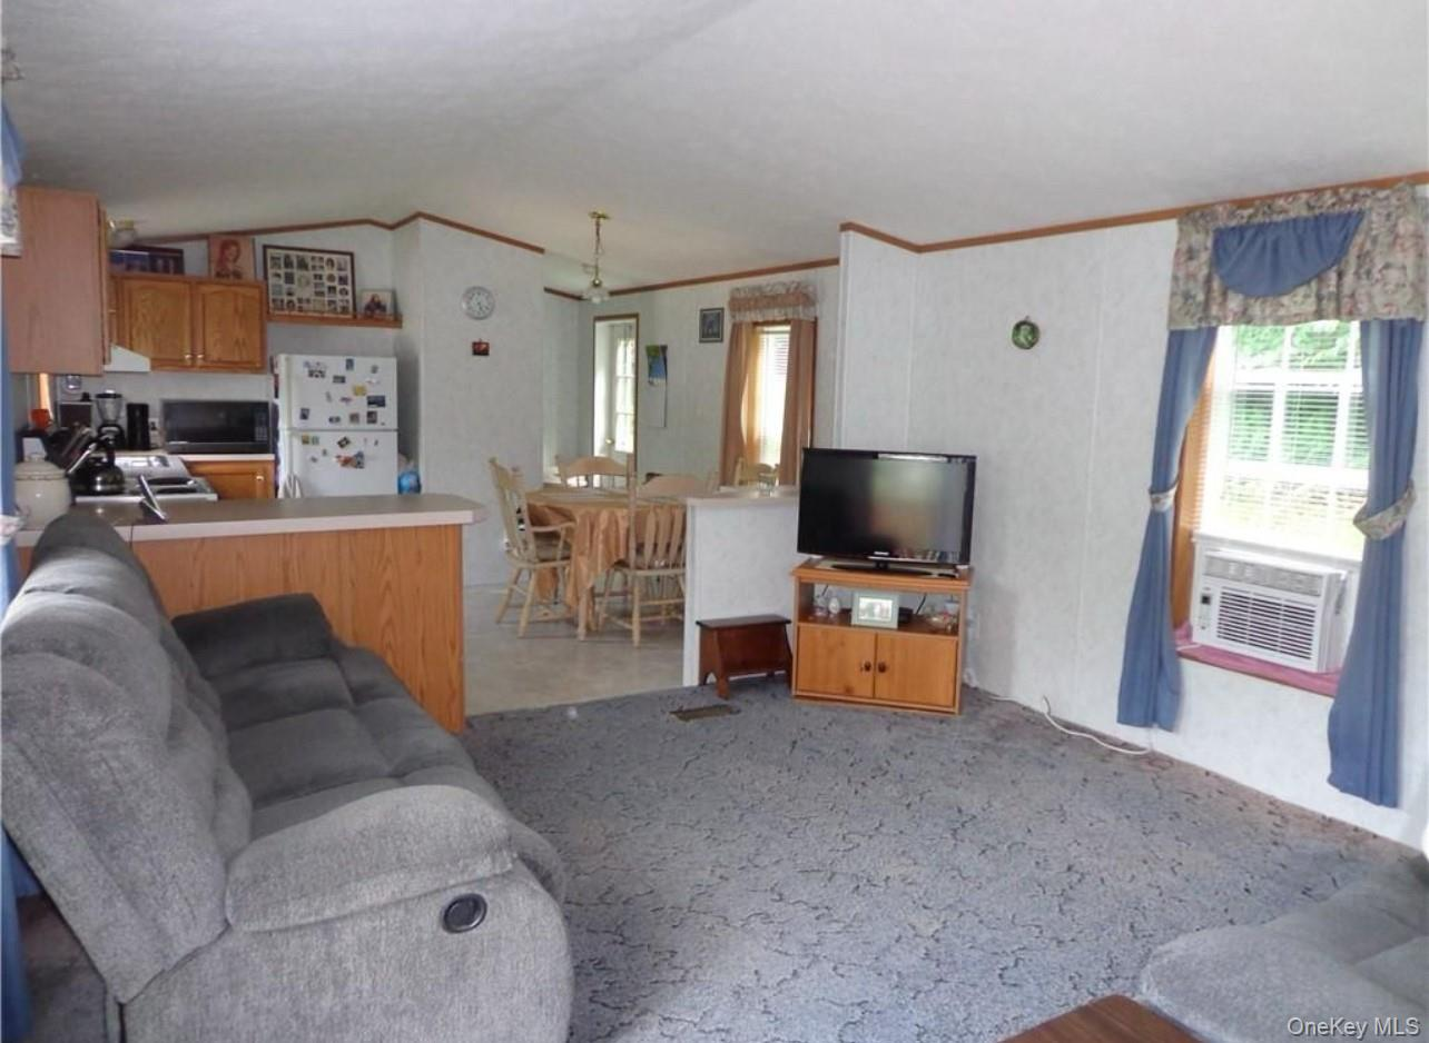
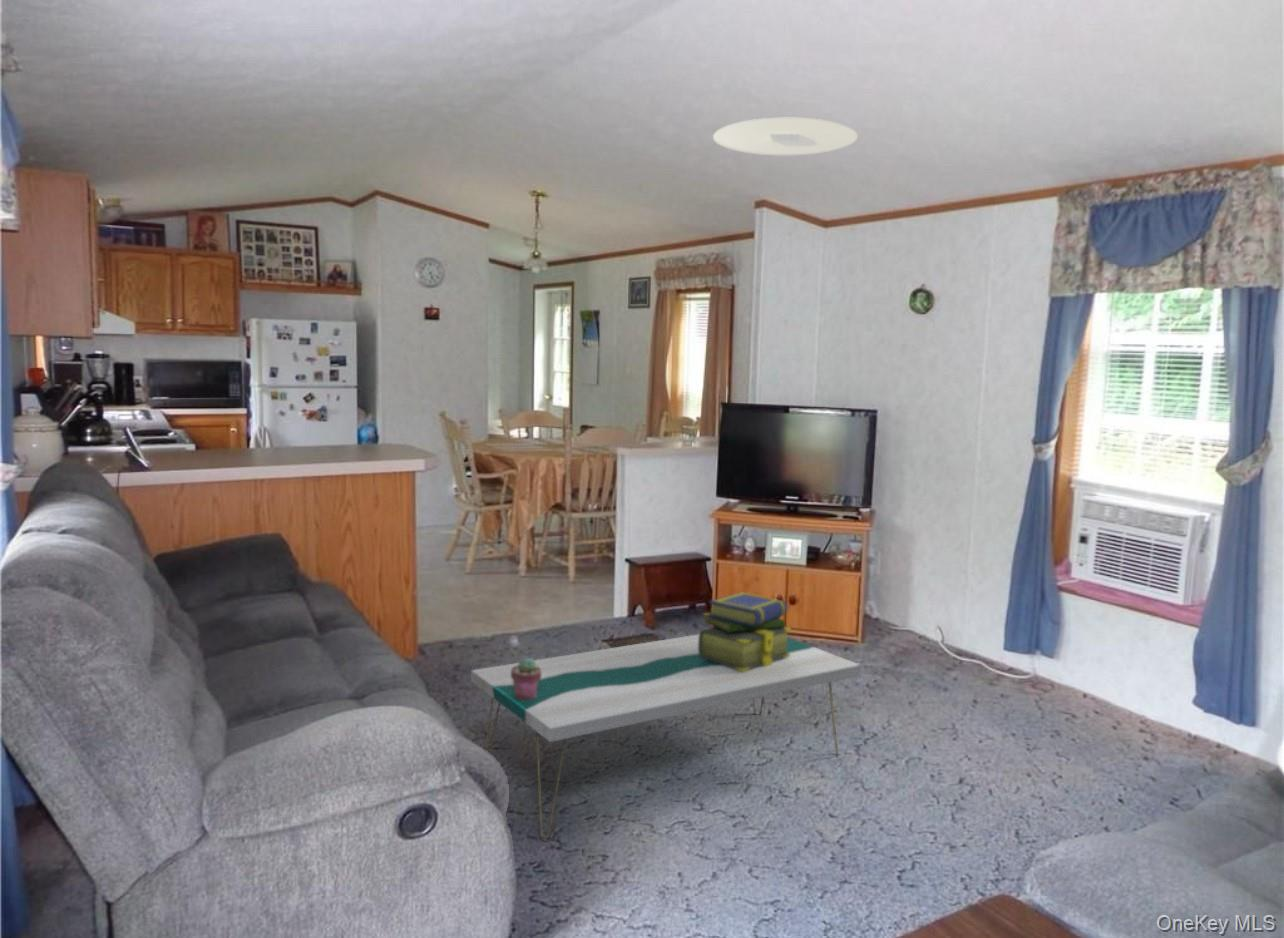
+ stack of books (745, 627)
+ coffee table (668, 716)
+ potted succulent (526, 676)
+ ceiling light (784, 130)
